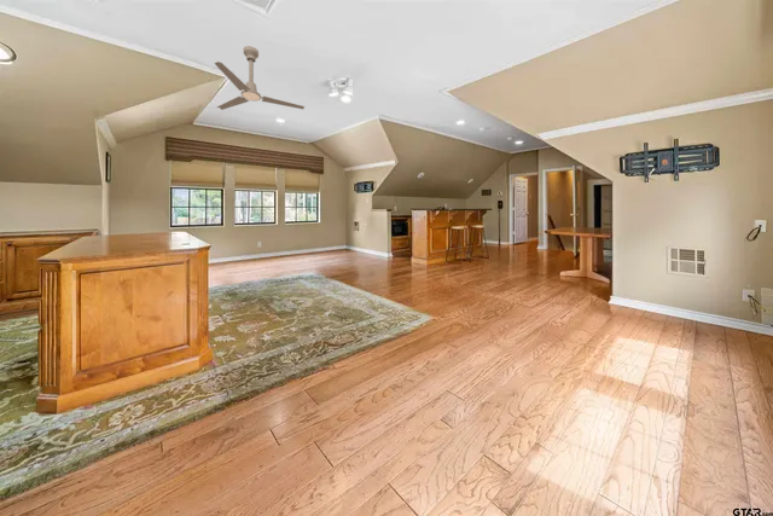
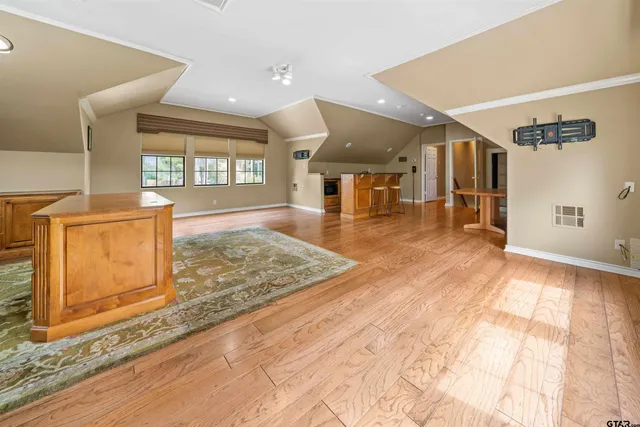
- ceiling fan (252, 74)
